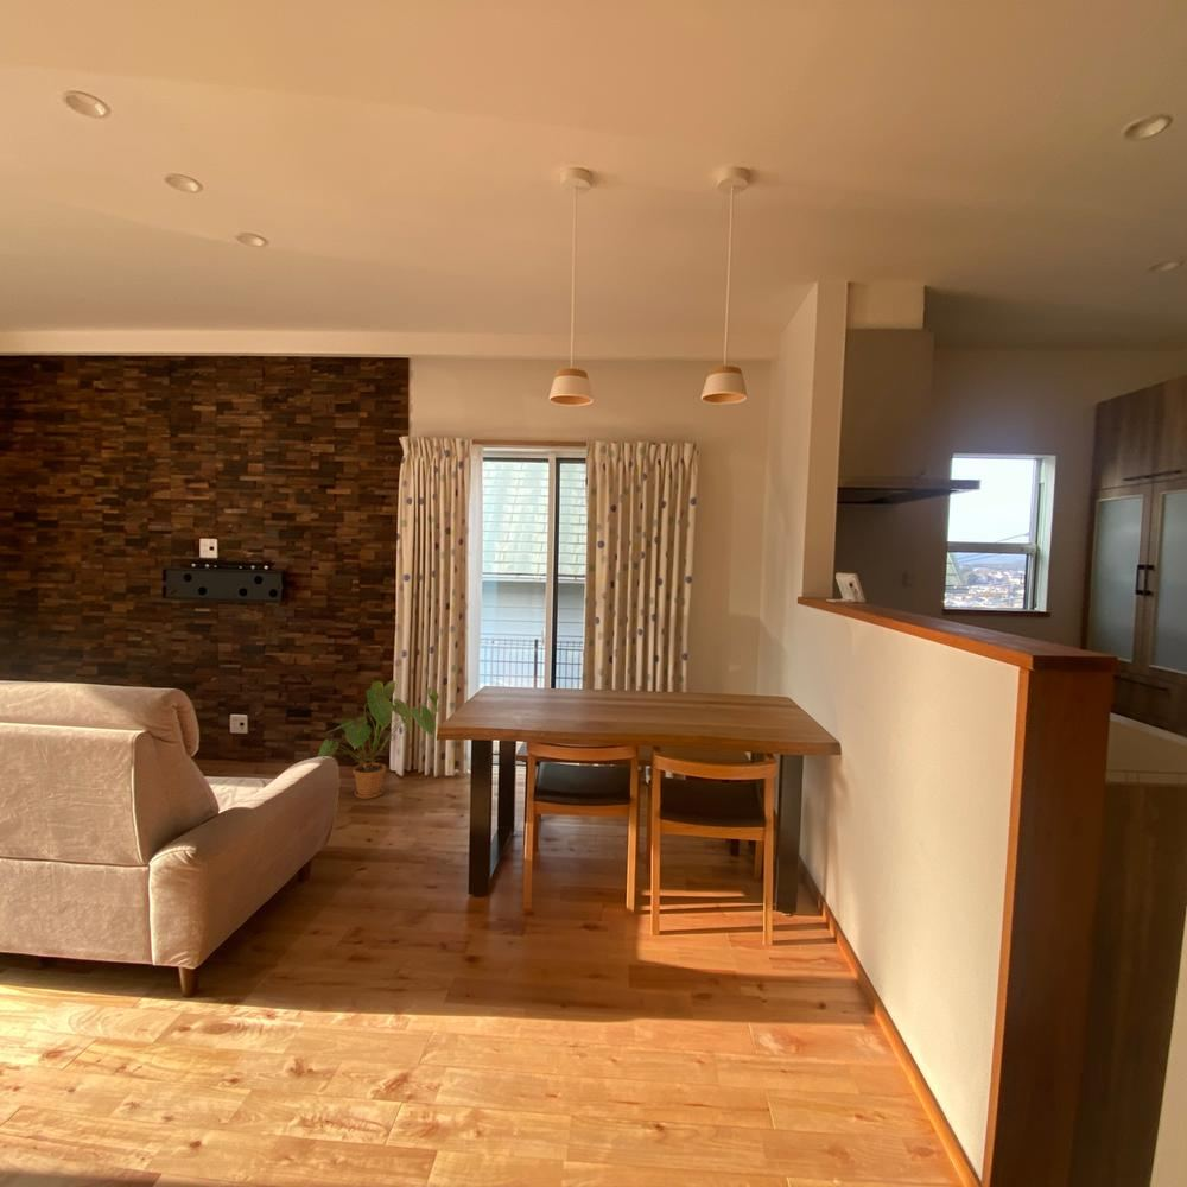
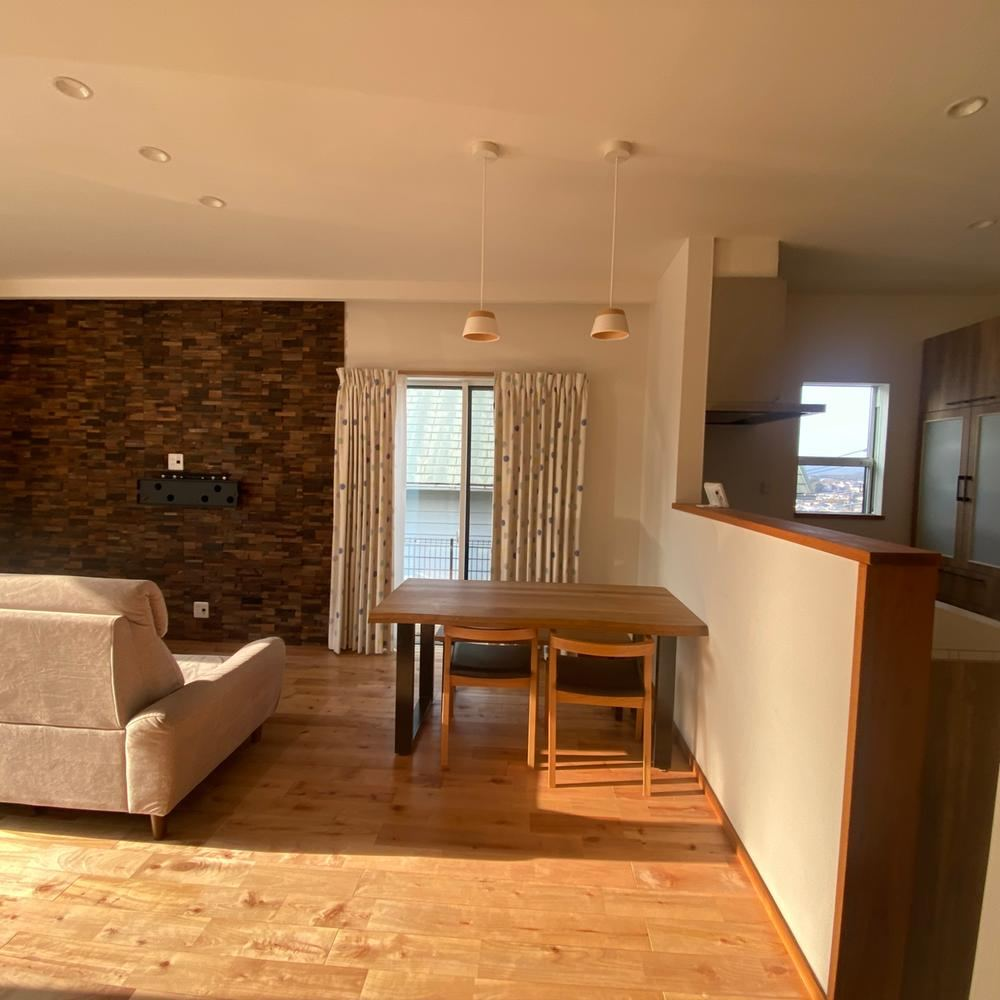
- house plant (380, 736)
